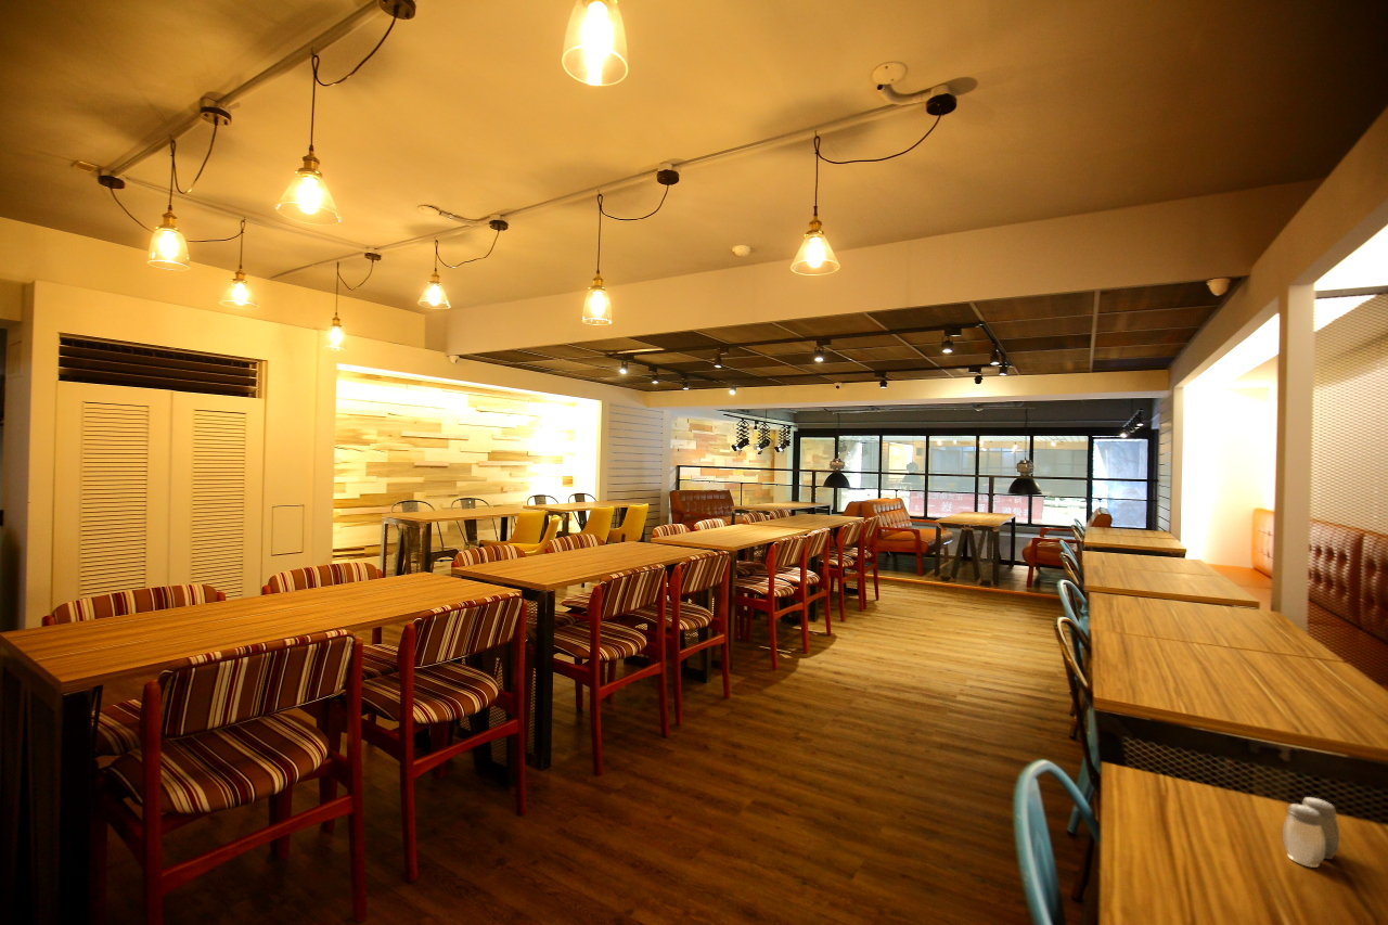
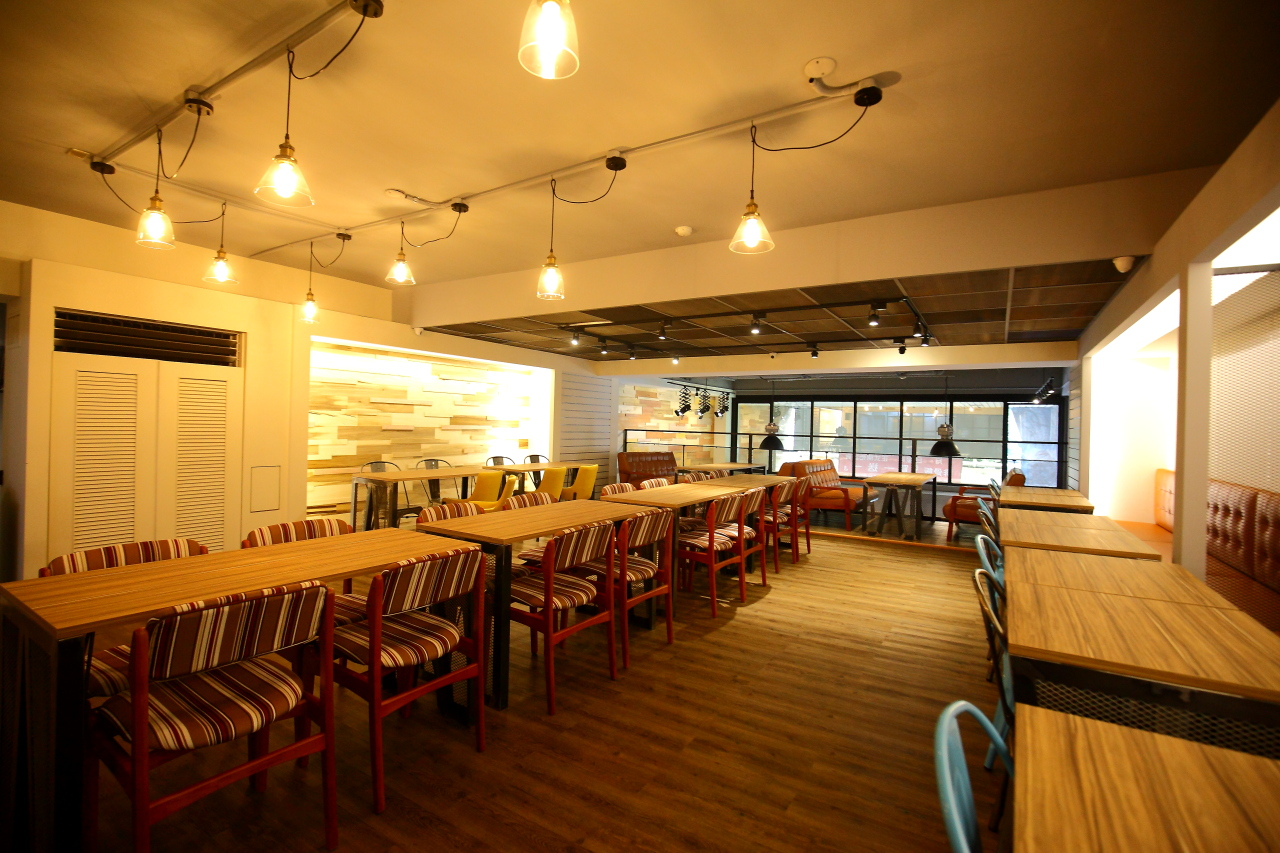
- salt and pepper shaker (1311, 830)
